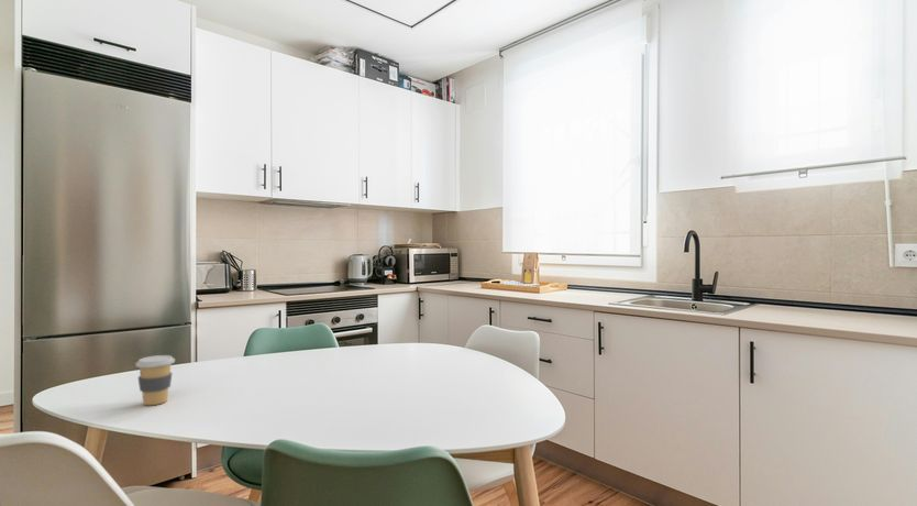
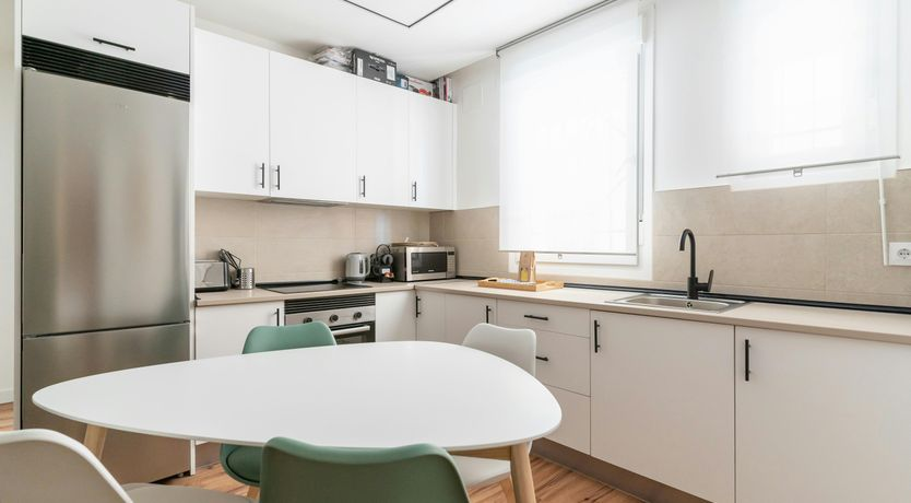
- coffee cup (155, 380)
